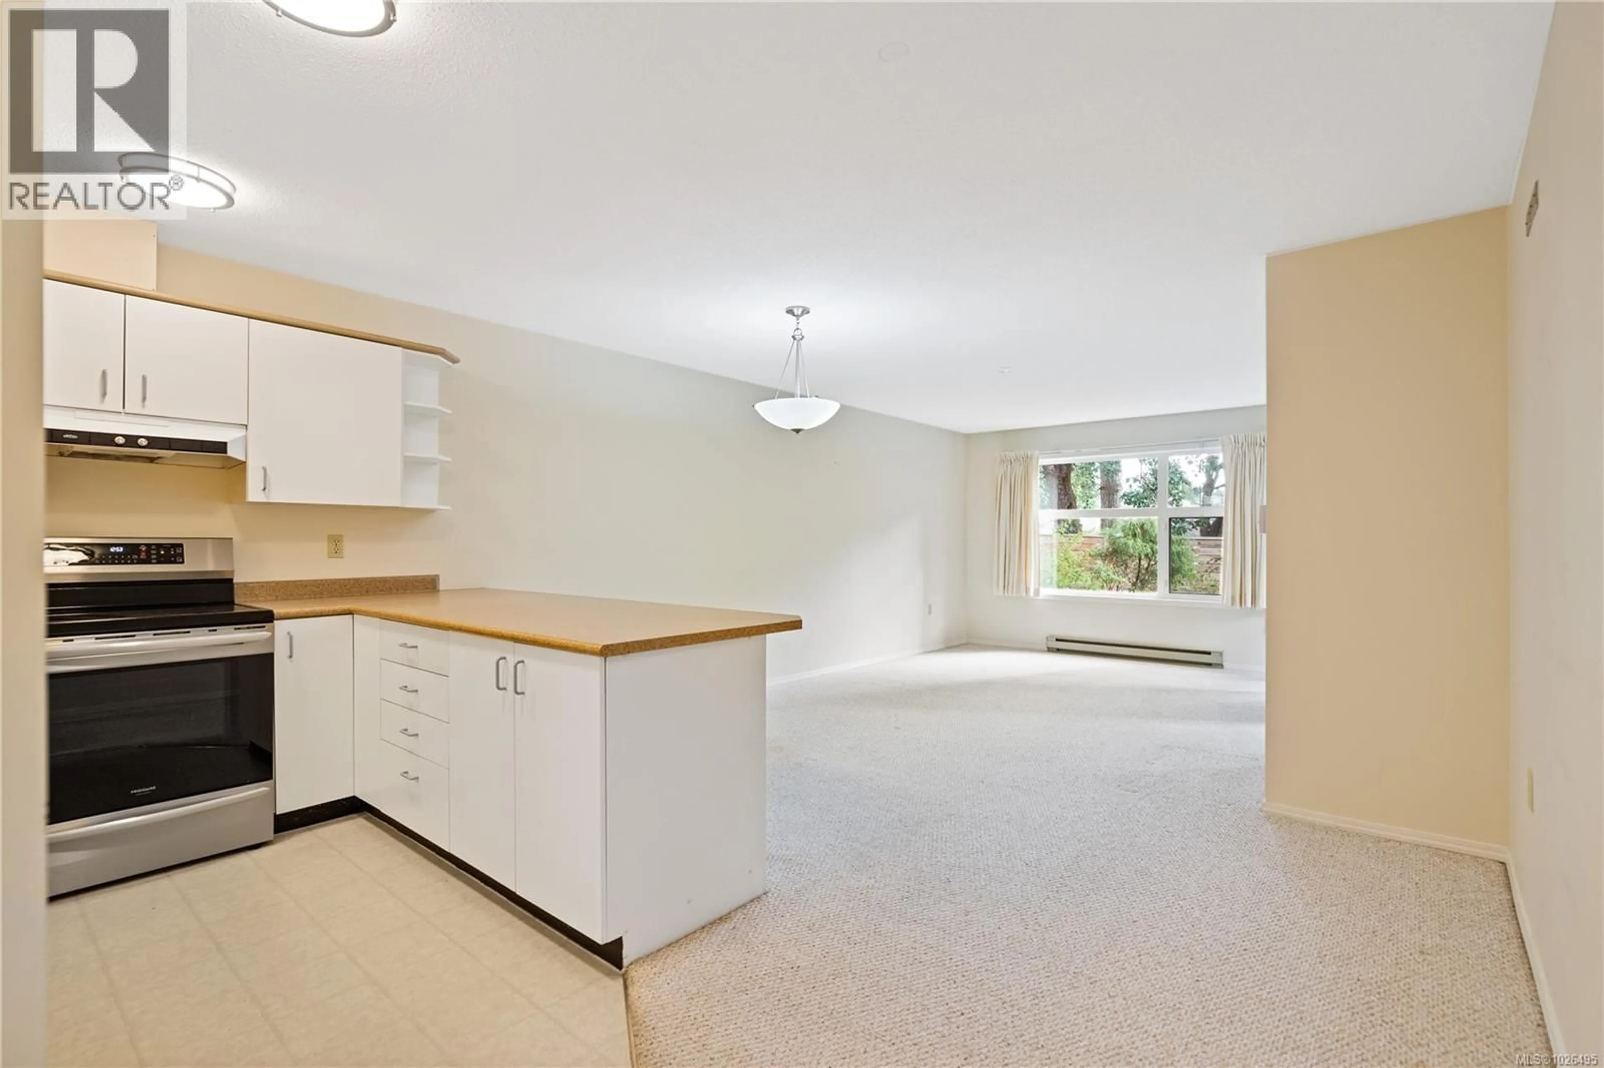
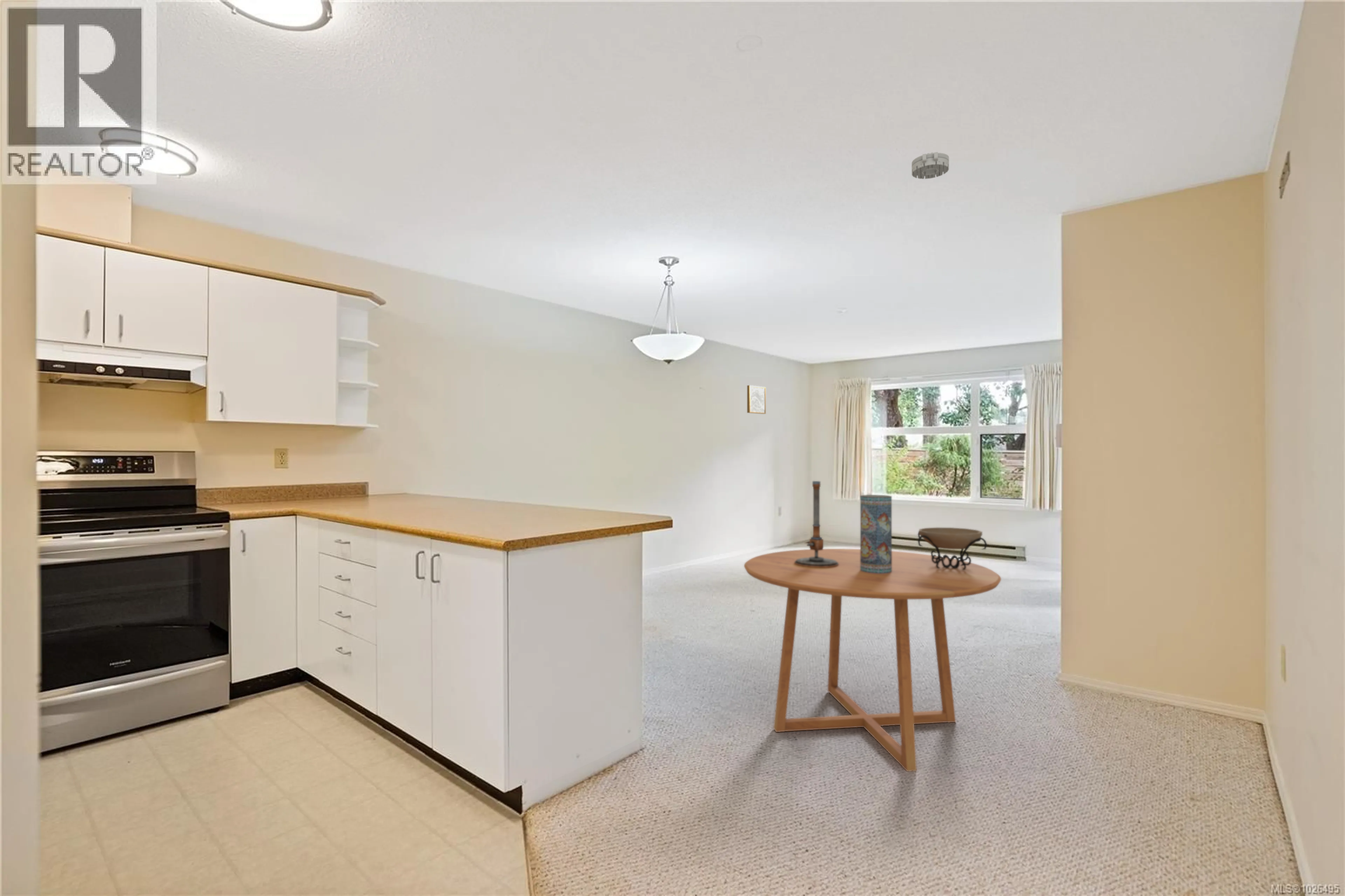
+ smoke detector (930, 165)
+ decorative bowl (950, 549)
+ wall art (757, 400)
+ candlestick (816, 522)
+ vase (876, 533)
+ dining table (840, 646)
